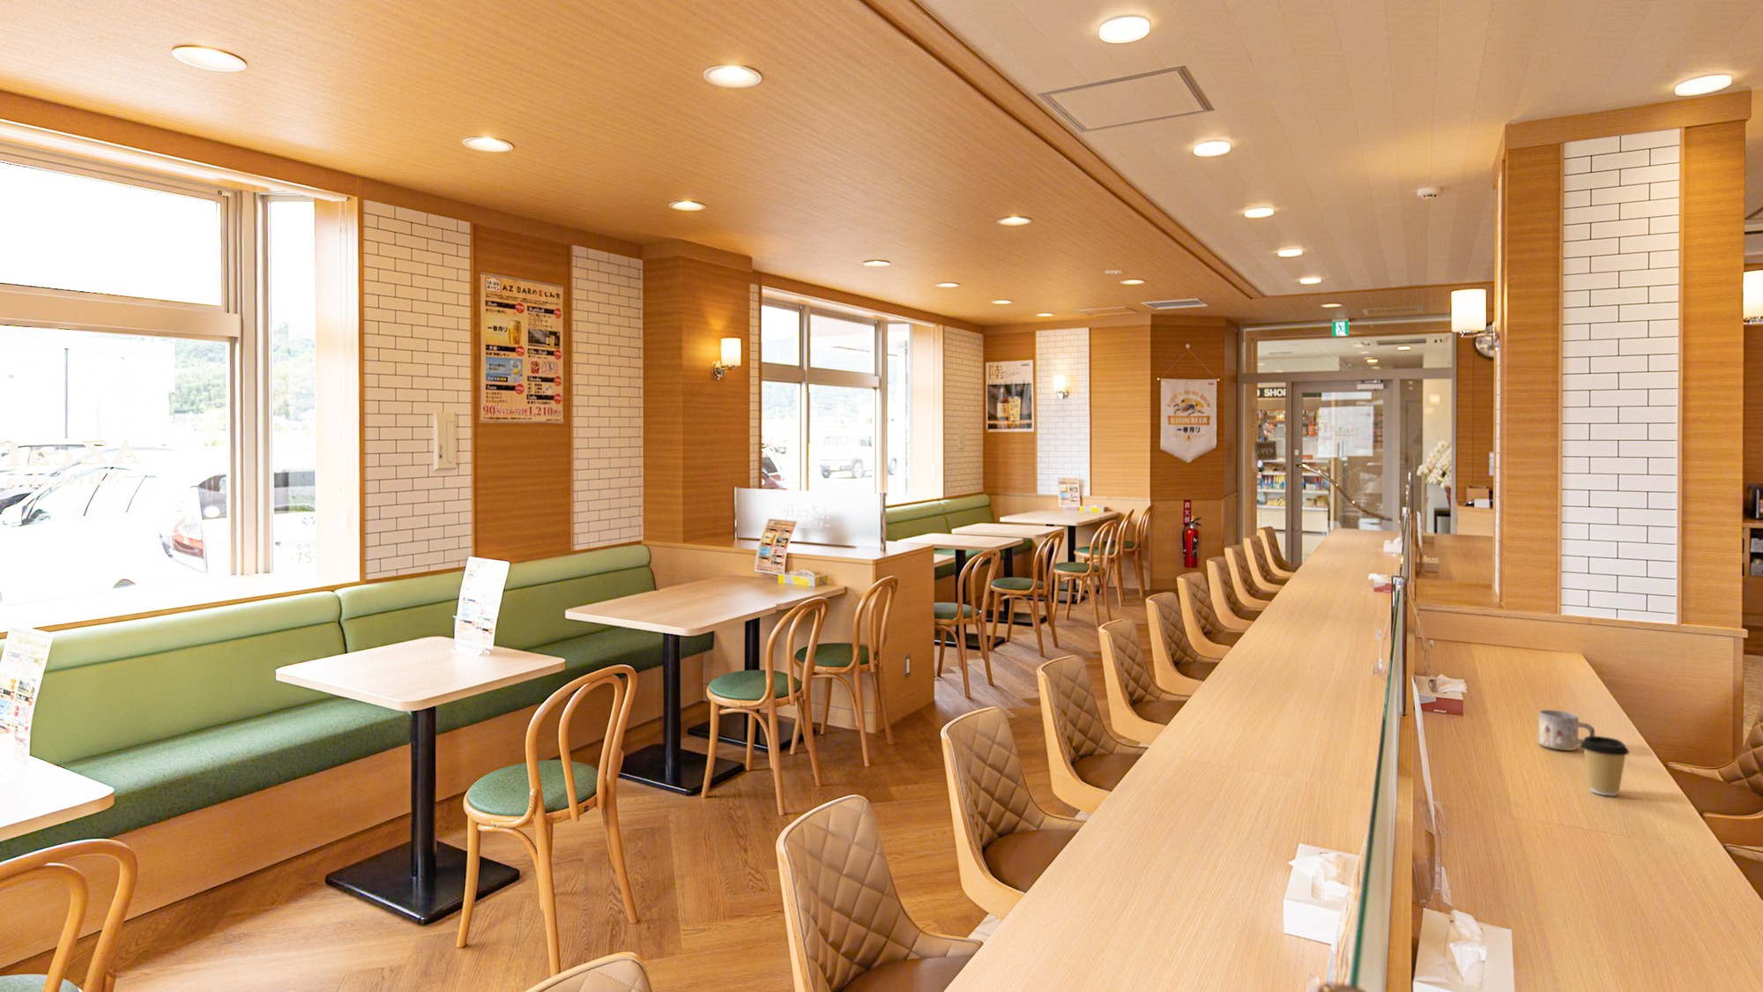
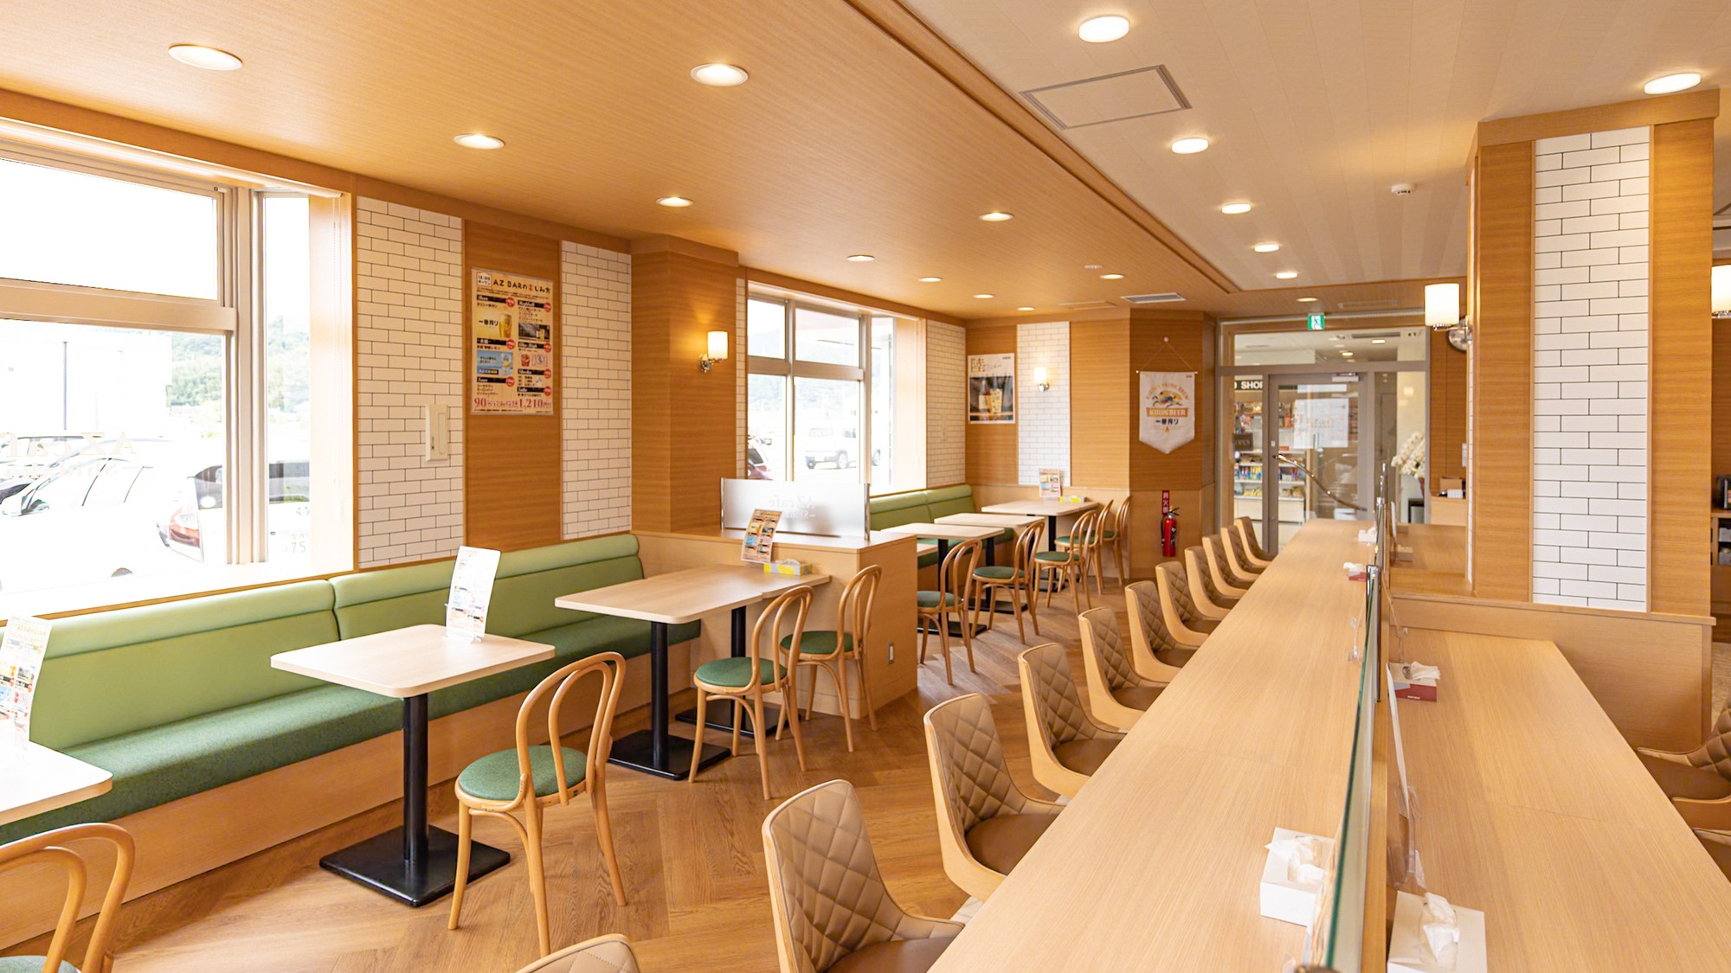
- mug (1566, 730)
- coffee cup (1603, 767)
